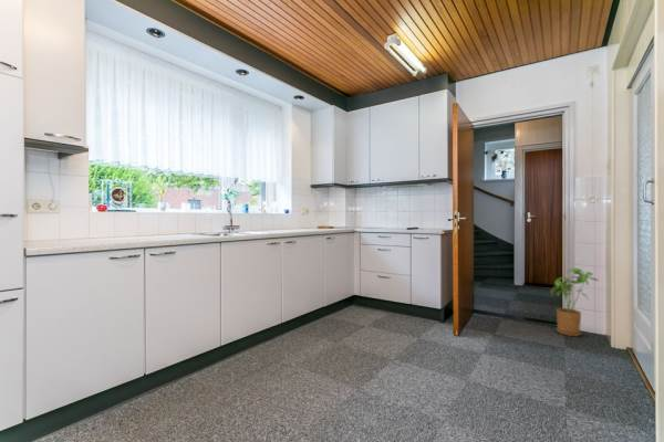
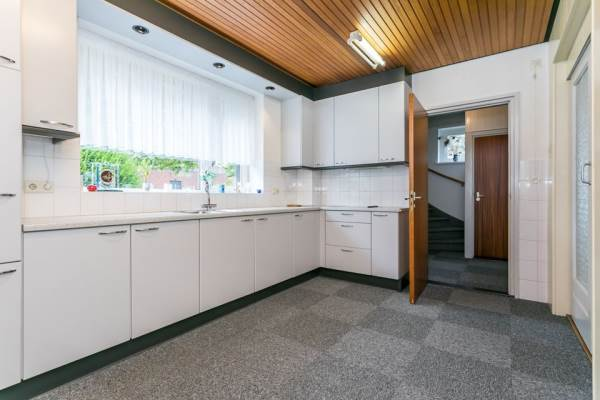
- house plant (569, 301)
